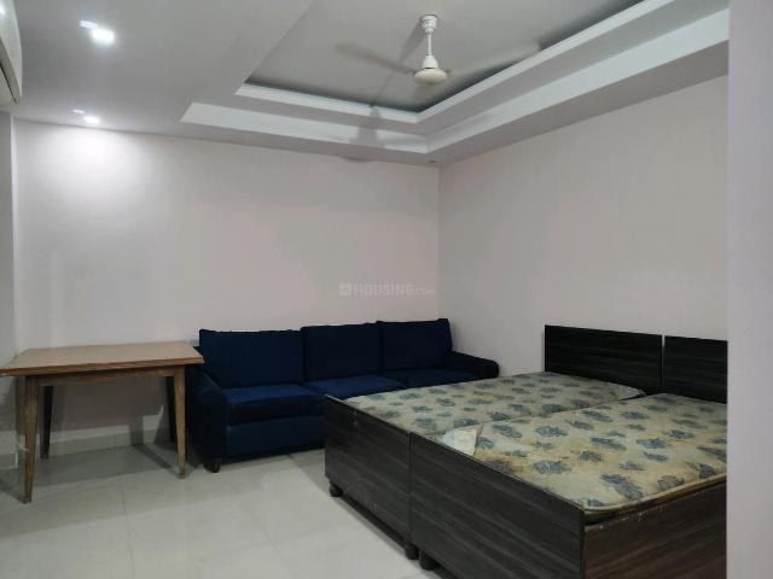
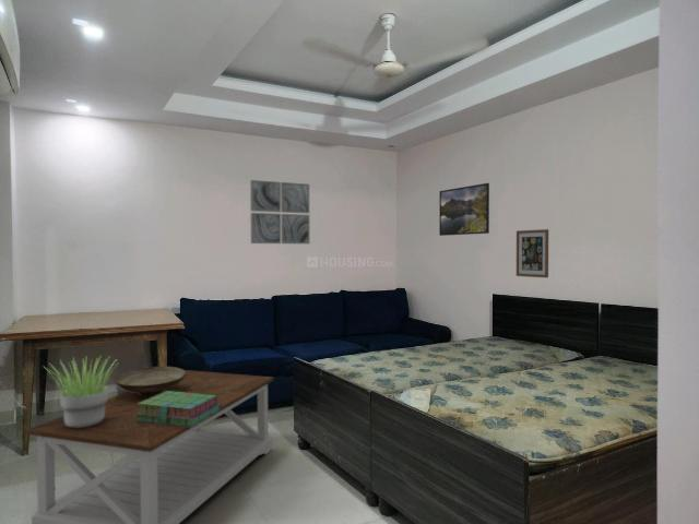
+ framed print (462, 211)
+ decorative bowl (151, 382)
+ stack of books (178, 406)
+ potted plant (83, 392)
+ wall art (282, 212)
+ wall art (531, 253)
+ coffee table (171, 441)
